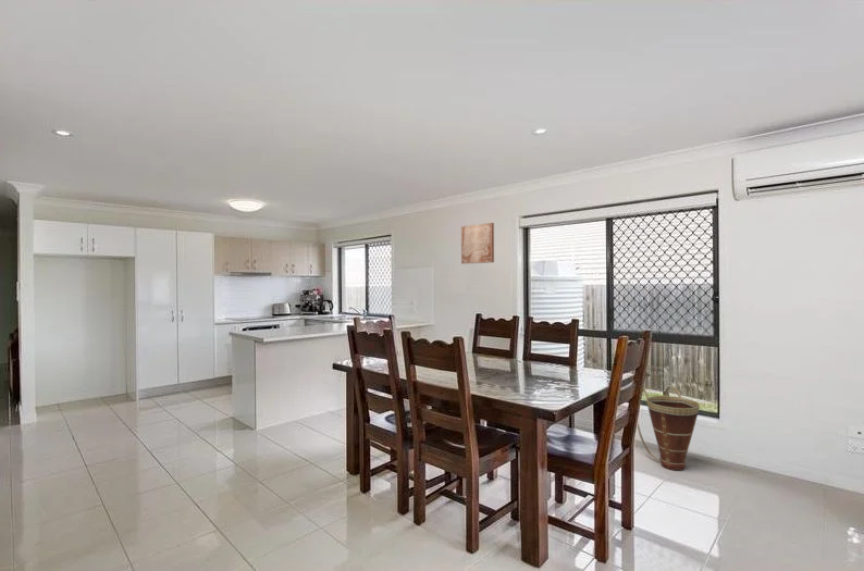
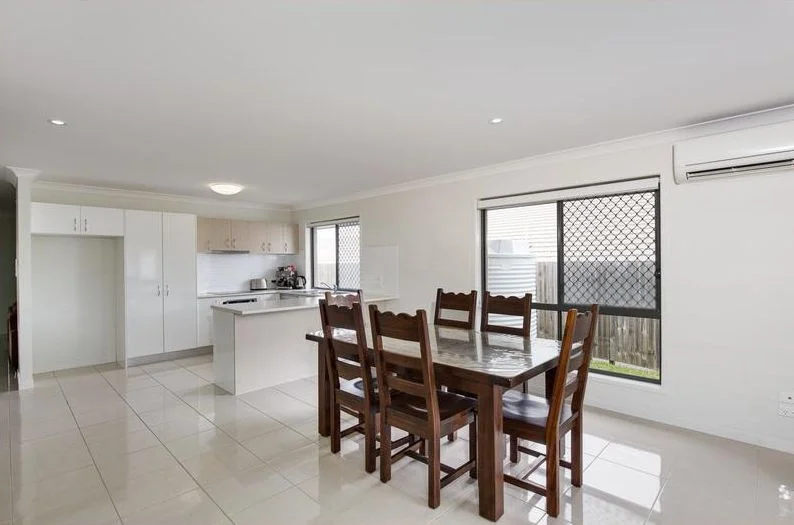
- basket (664, 425)
- wall art (477, 244)
